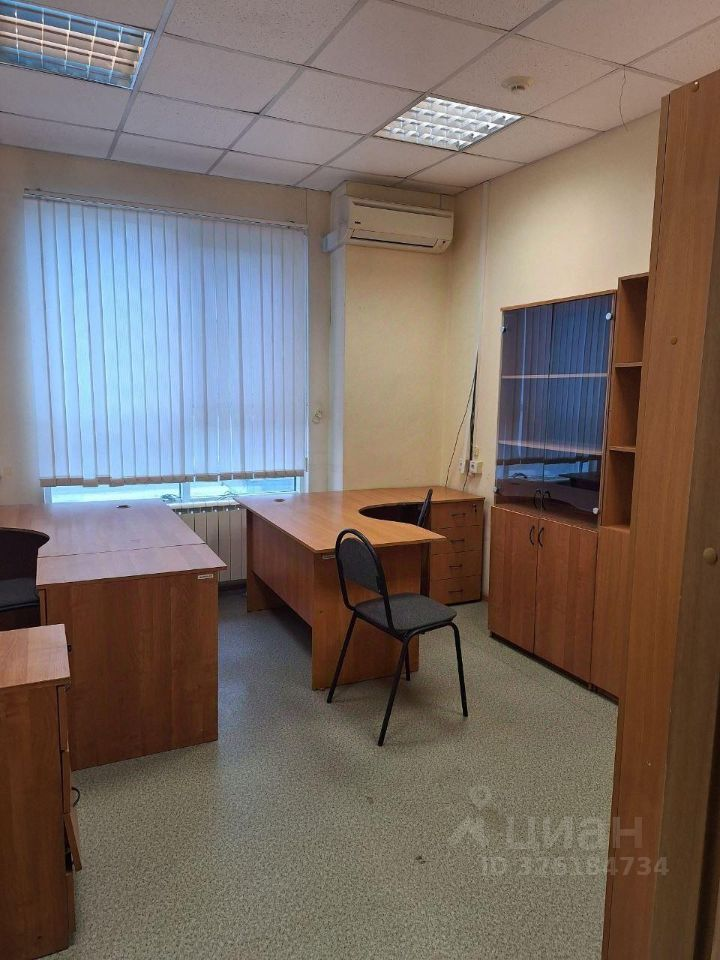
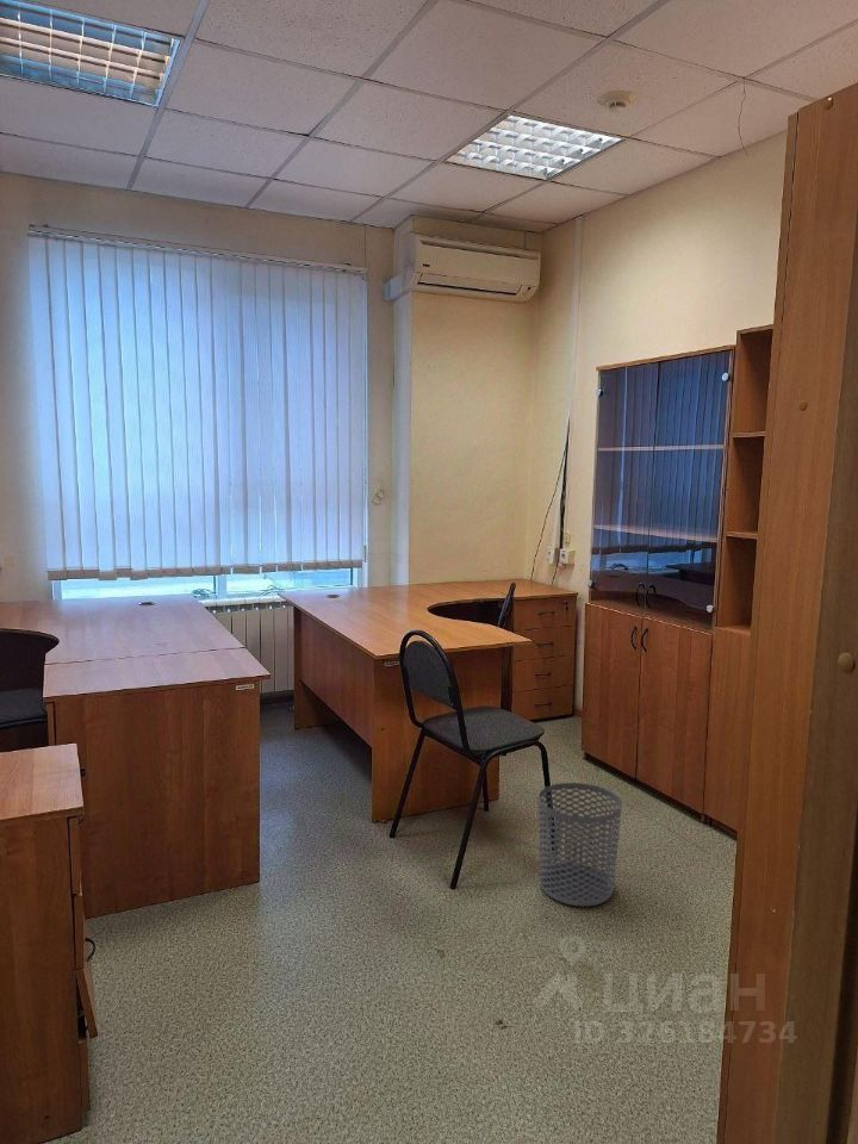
+ waste bin (577, 843)
